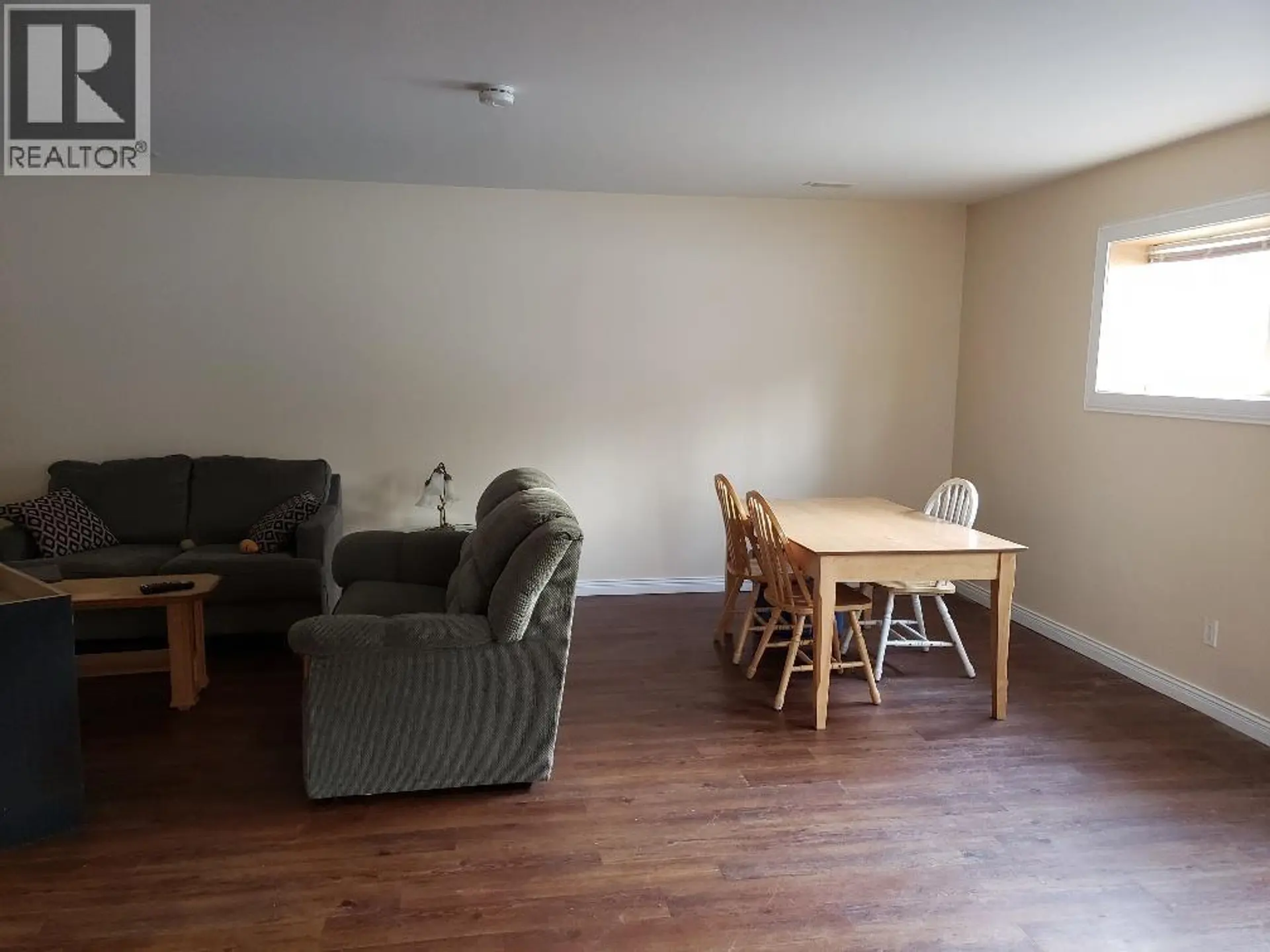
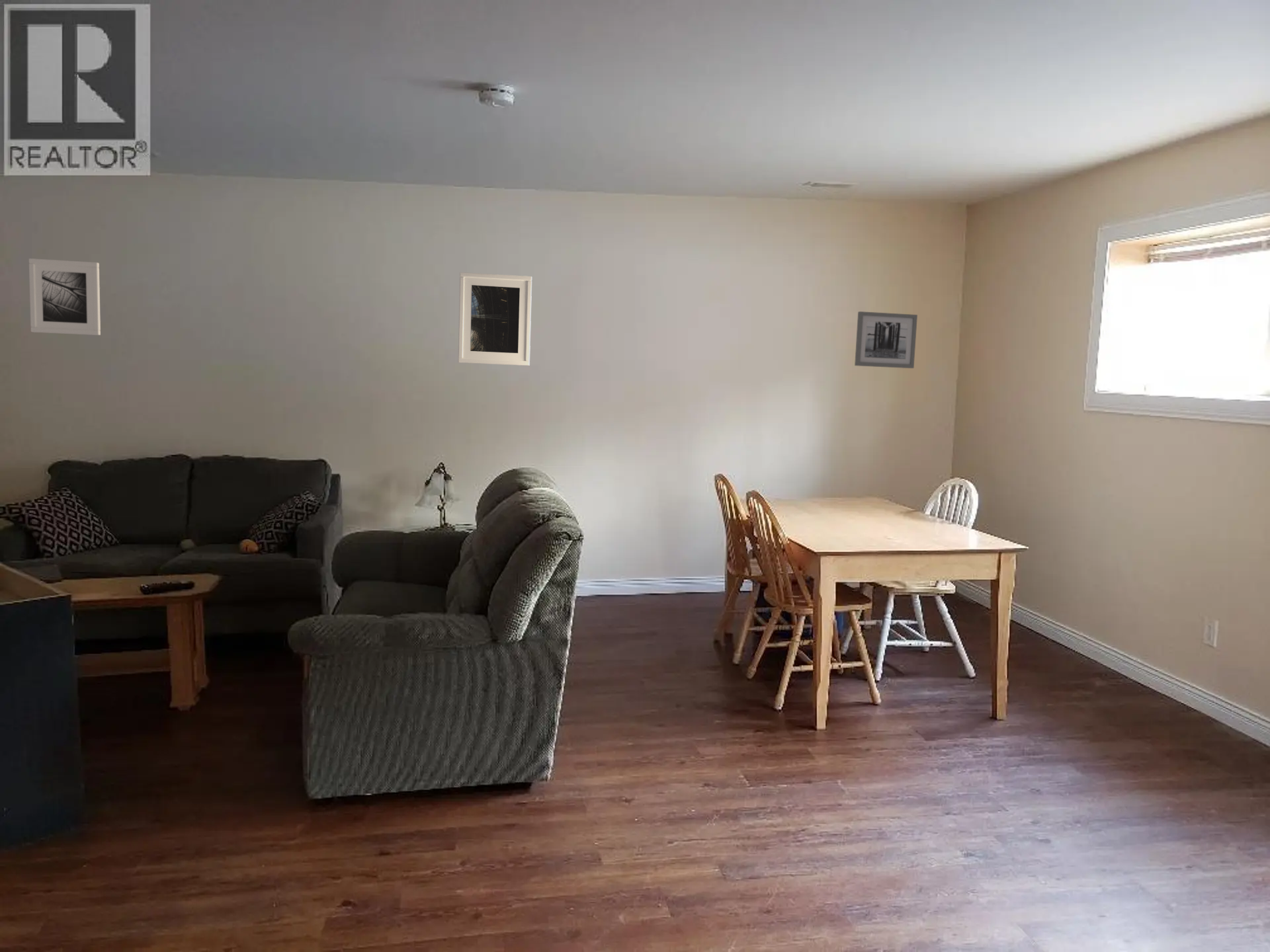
+ wall art (886, 340)
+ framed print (495, 319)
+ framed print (65, 297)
